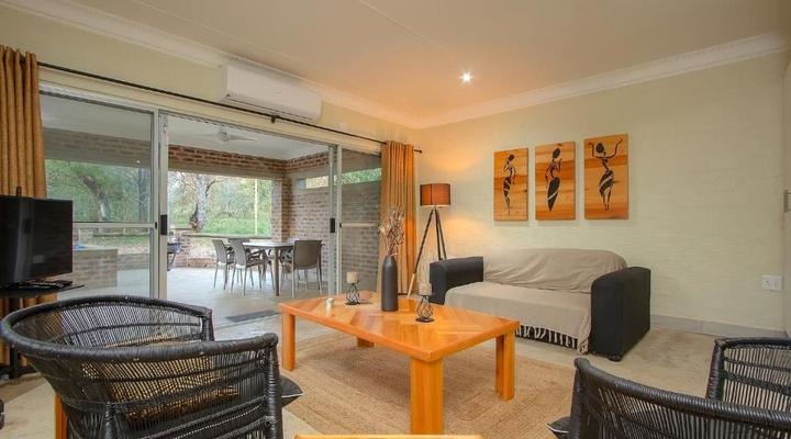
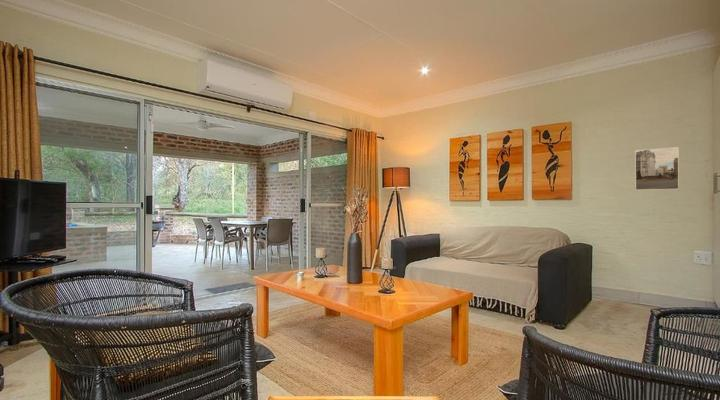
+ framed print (656, 169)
